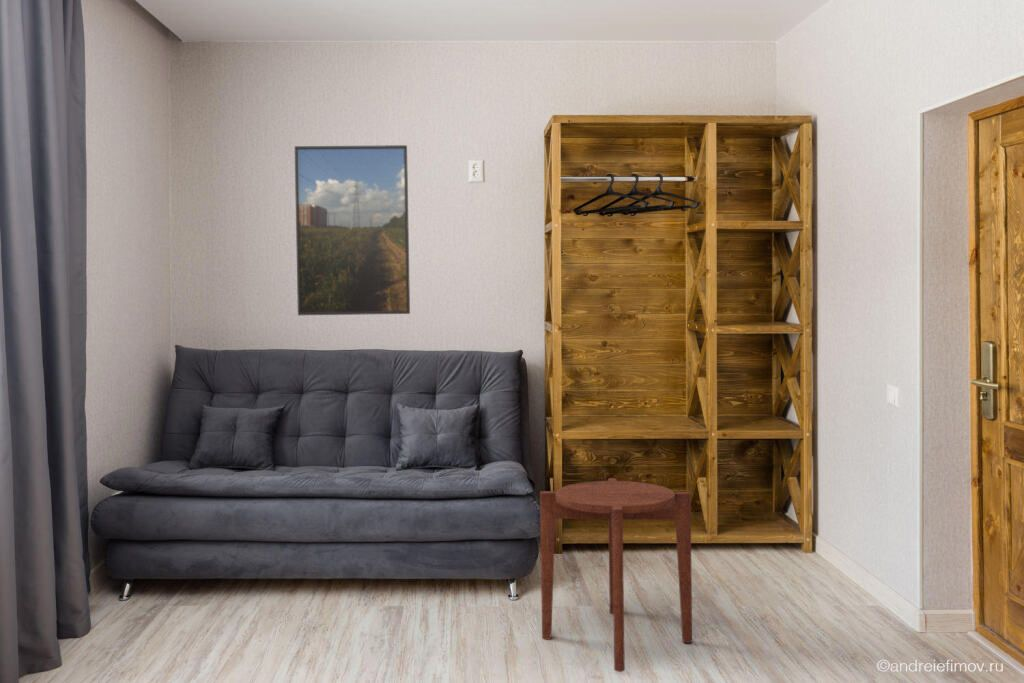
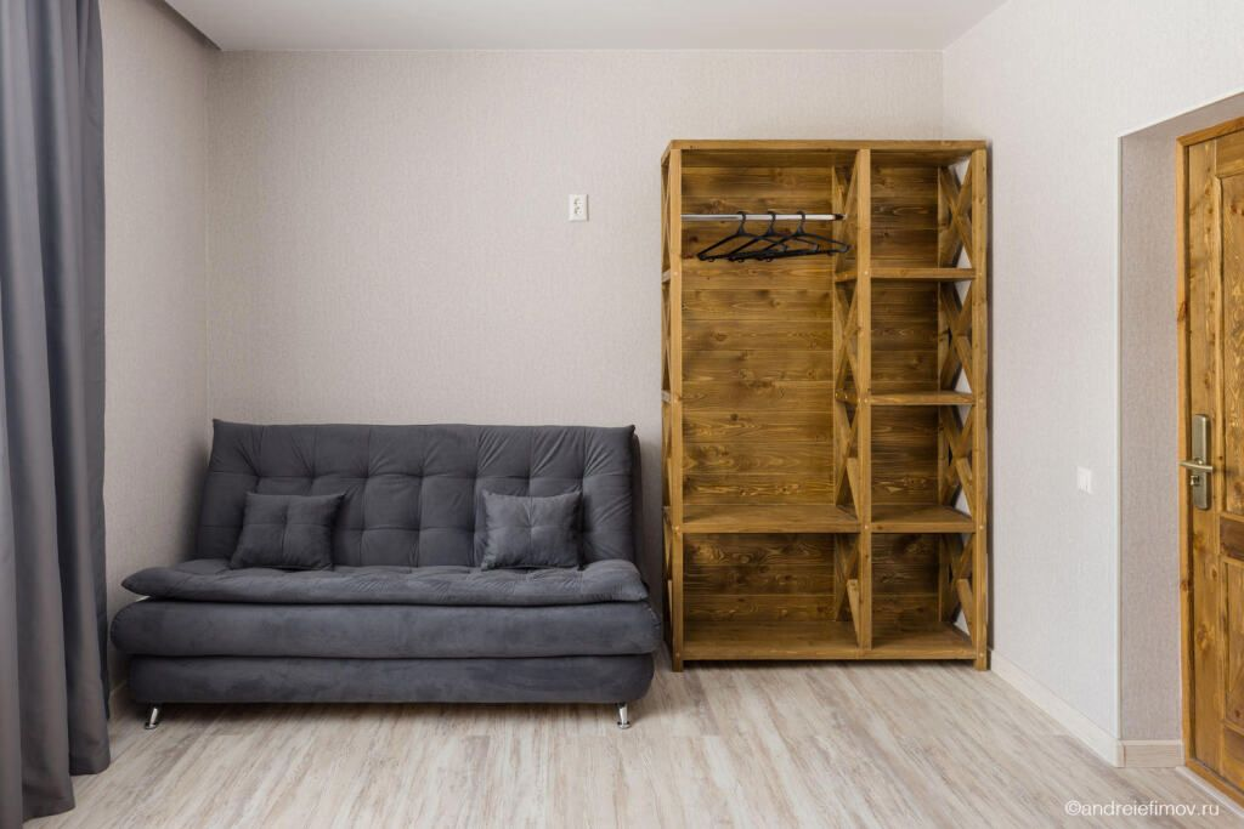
- side table (615, 566)
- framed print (352, 230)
